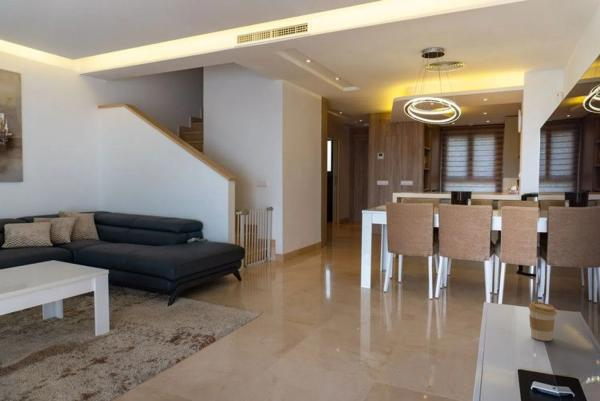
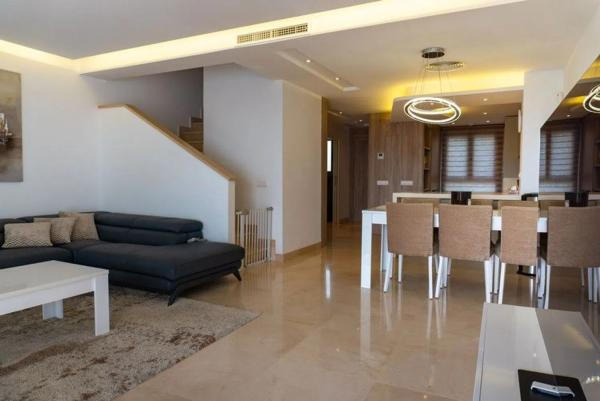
- coffee cup (542, 320)
